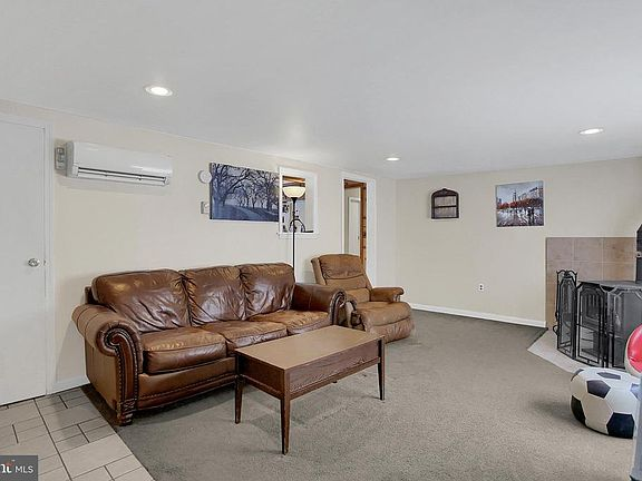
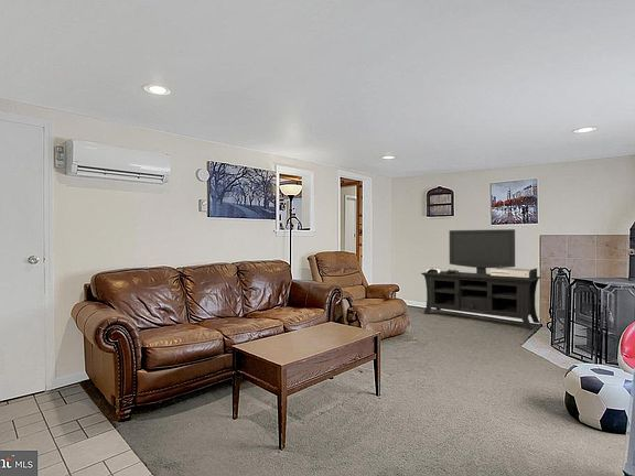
+ media console (477, 274)
